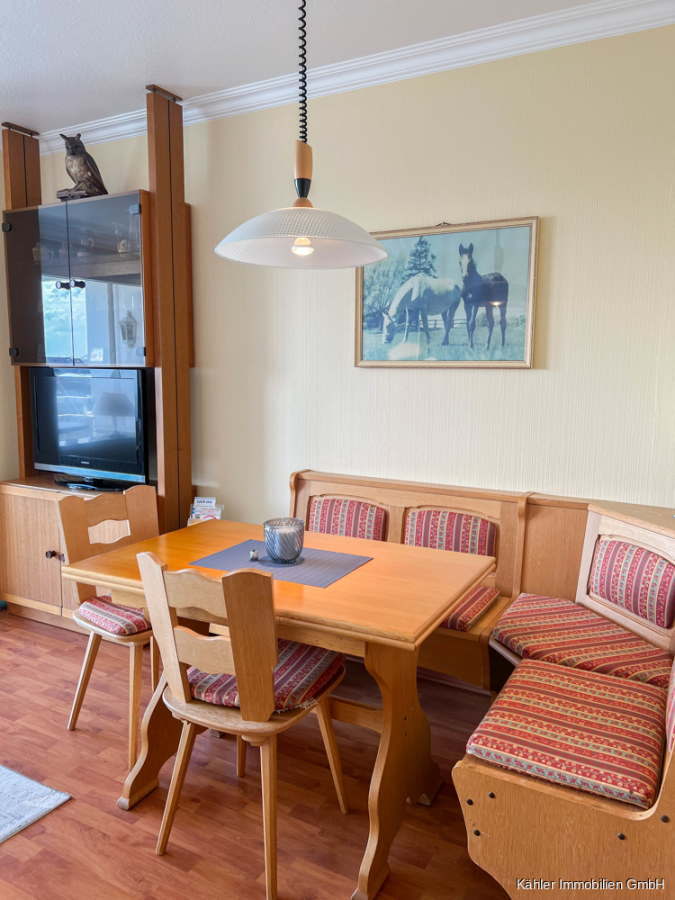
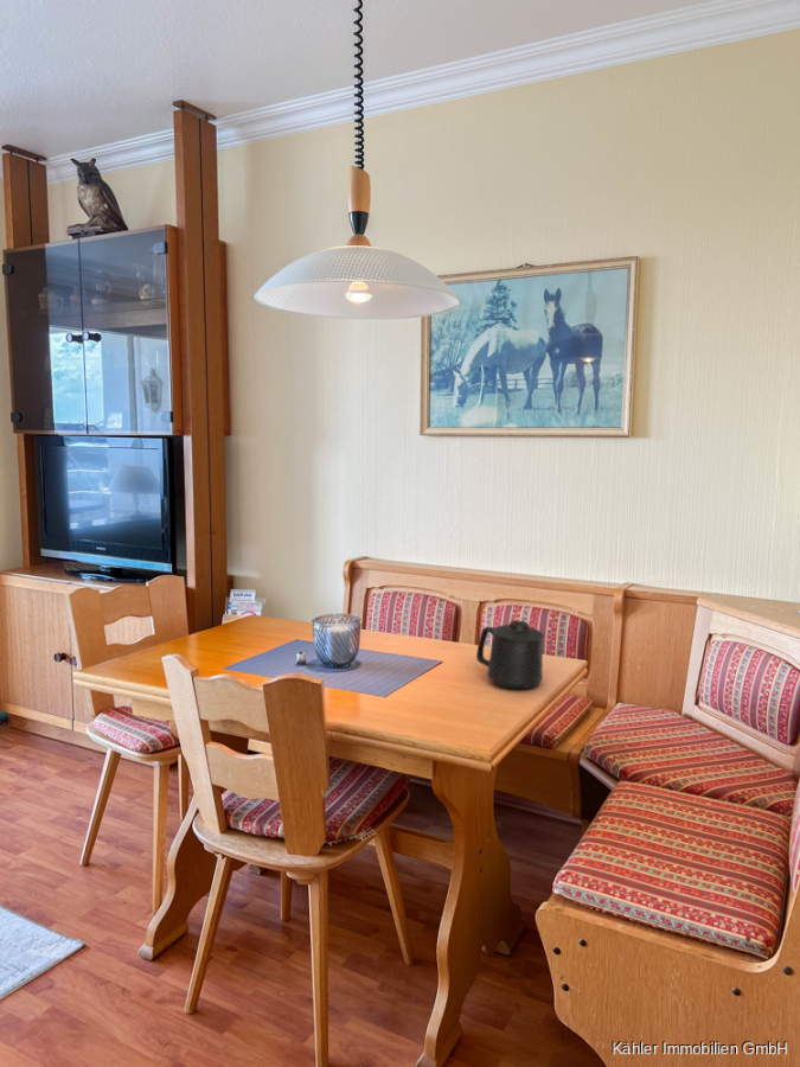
+ mug (508, 652)
